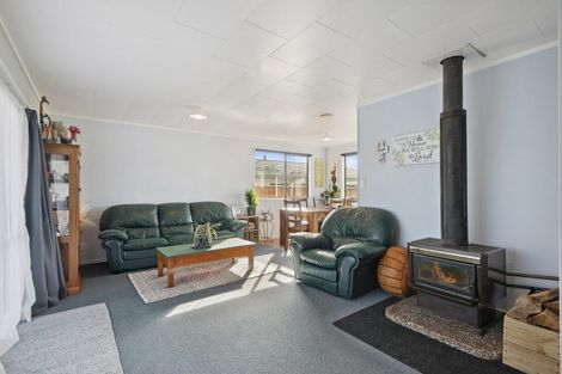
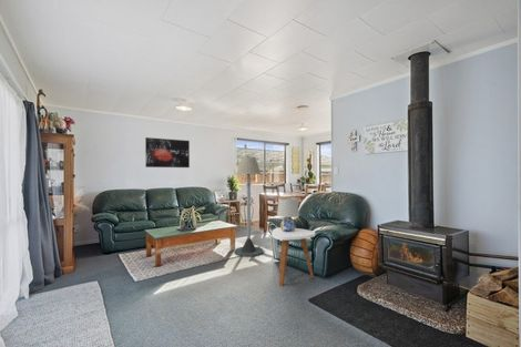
+ side table (286, 254)
+ wall art (167, 153)
+ floor lamp (248, 204)
+ table lamp (287, 214)
